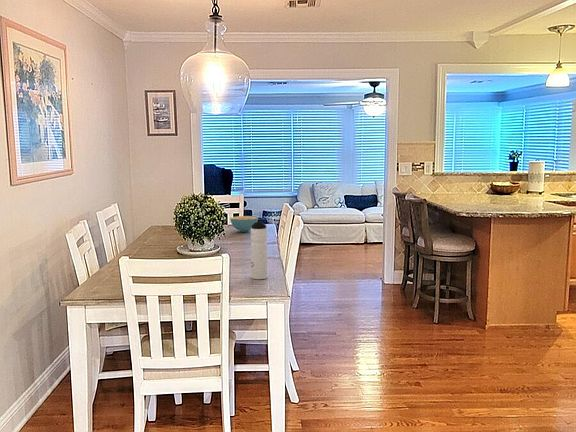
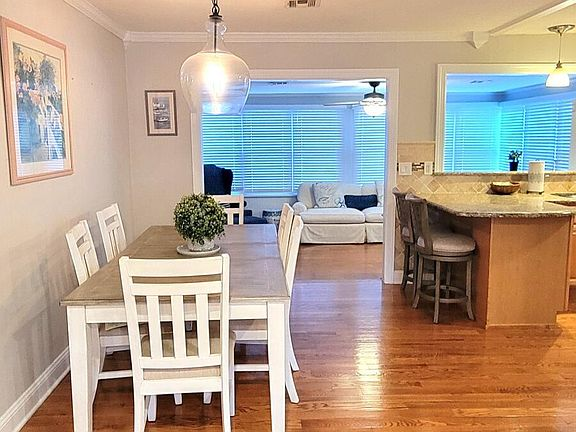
- water bottle (259, 248)
- cereal bowl (244, 224)
